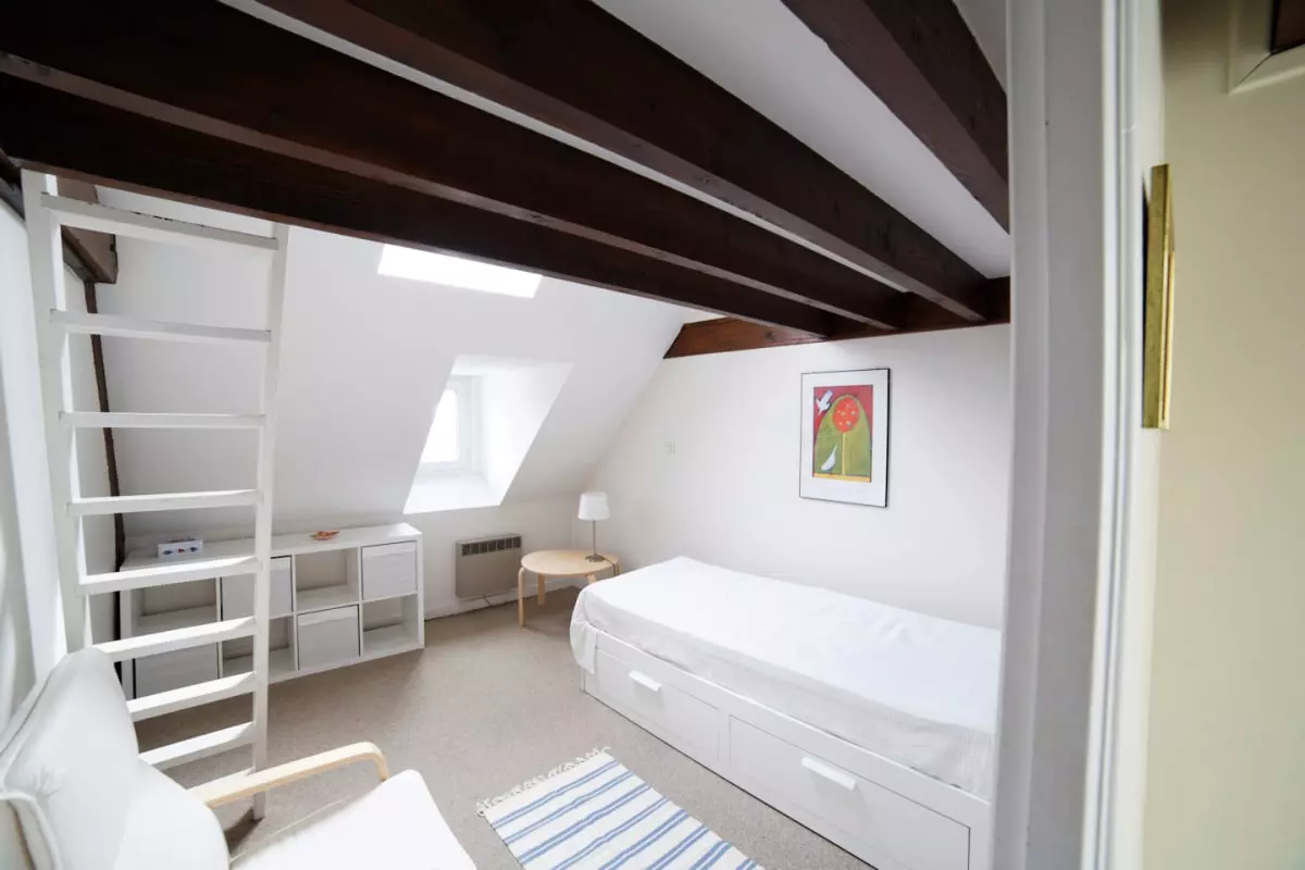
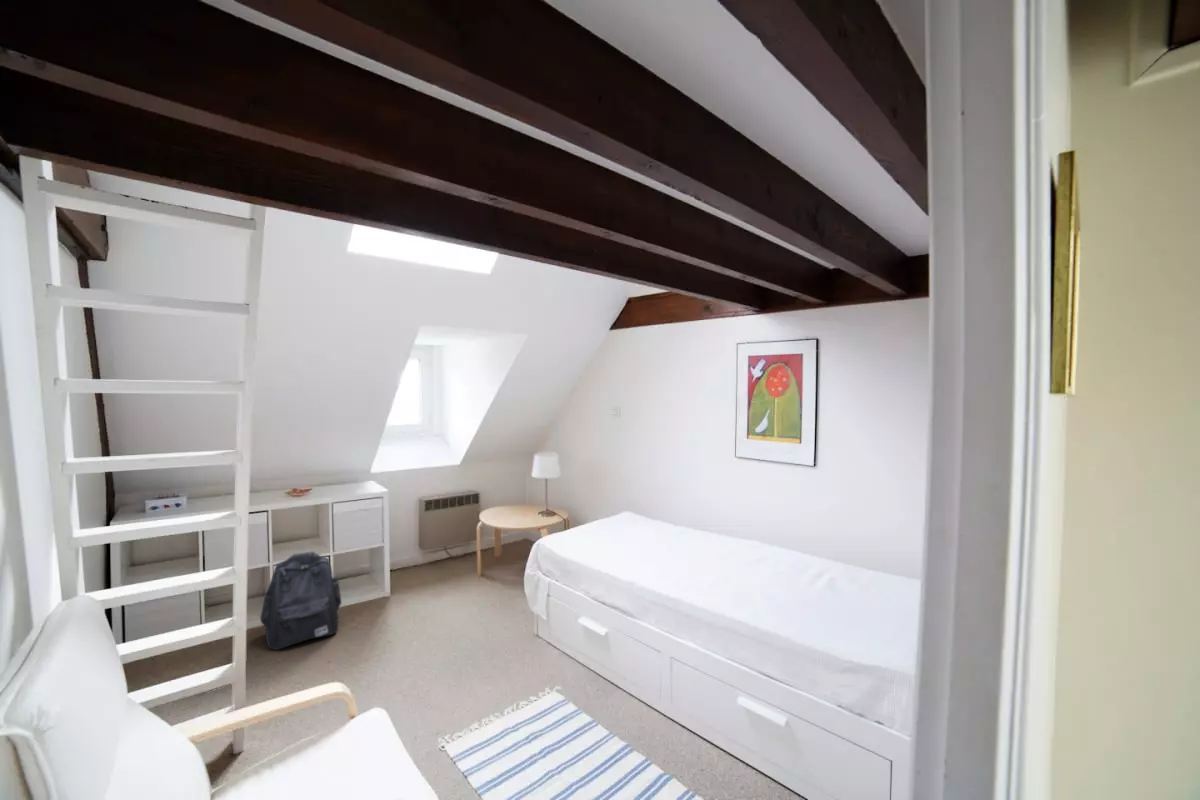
+ backpack (301, 595)
